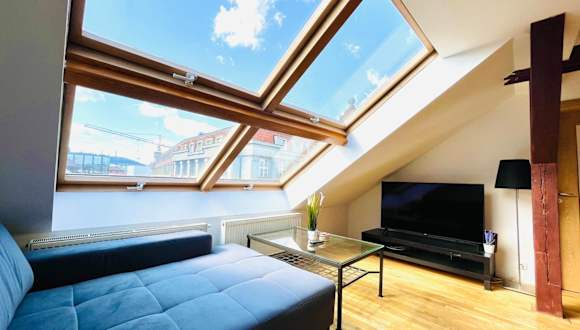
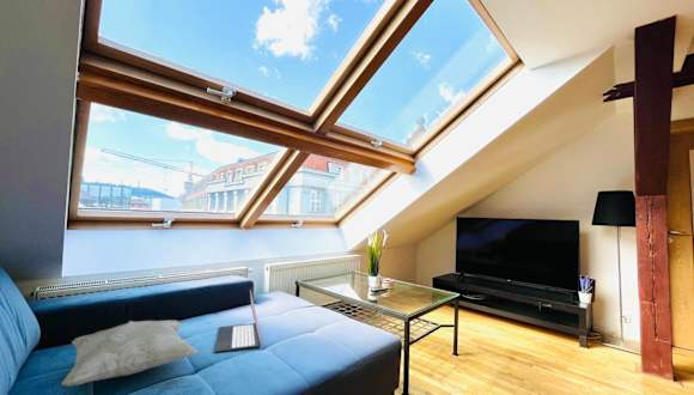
+ decorative pillow (133, 346)
+ laptop (239, 324)
